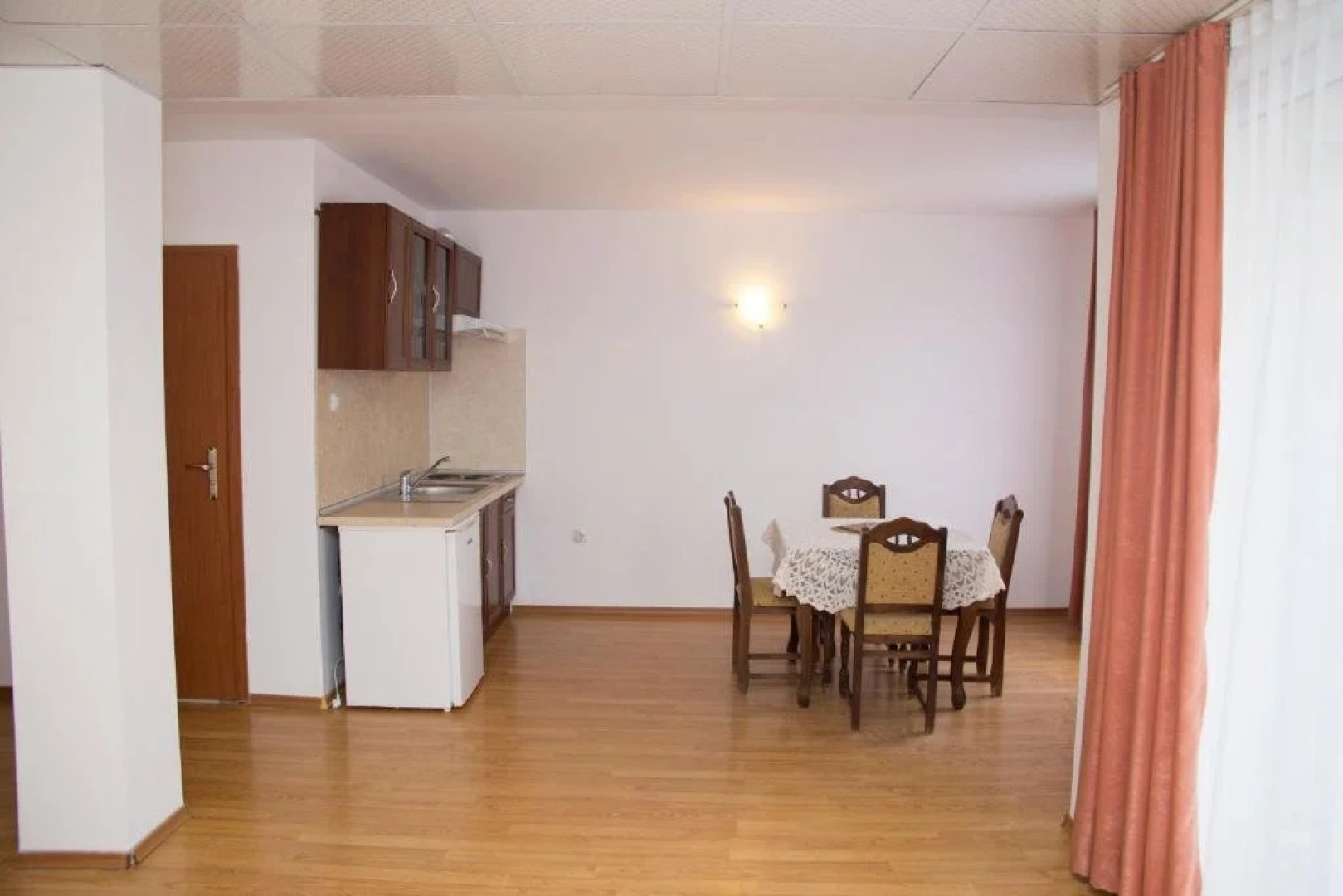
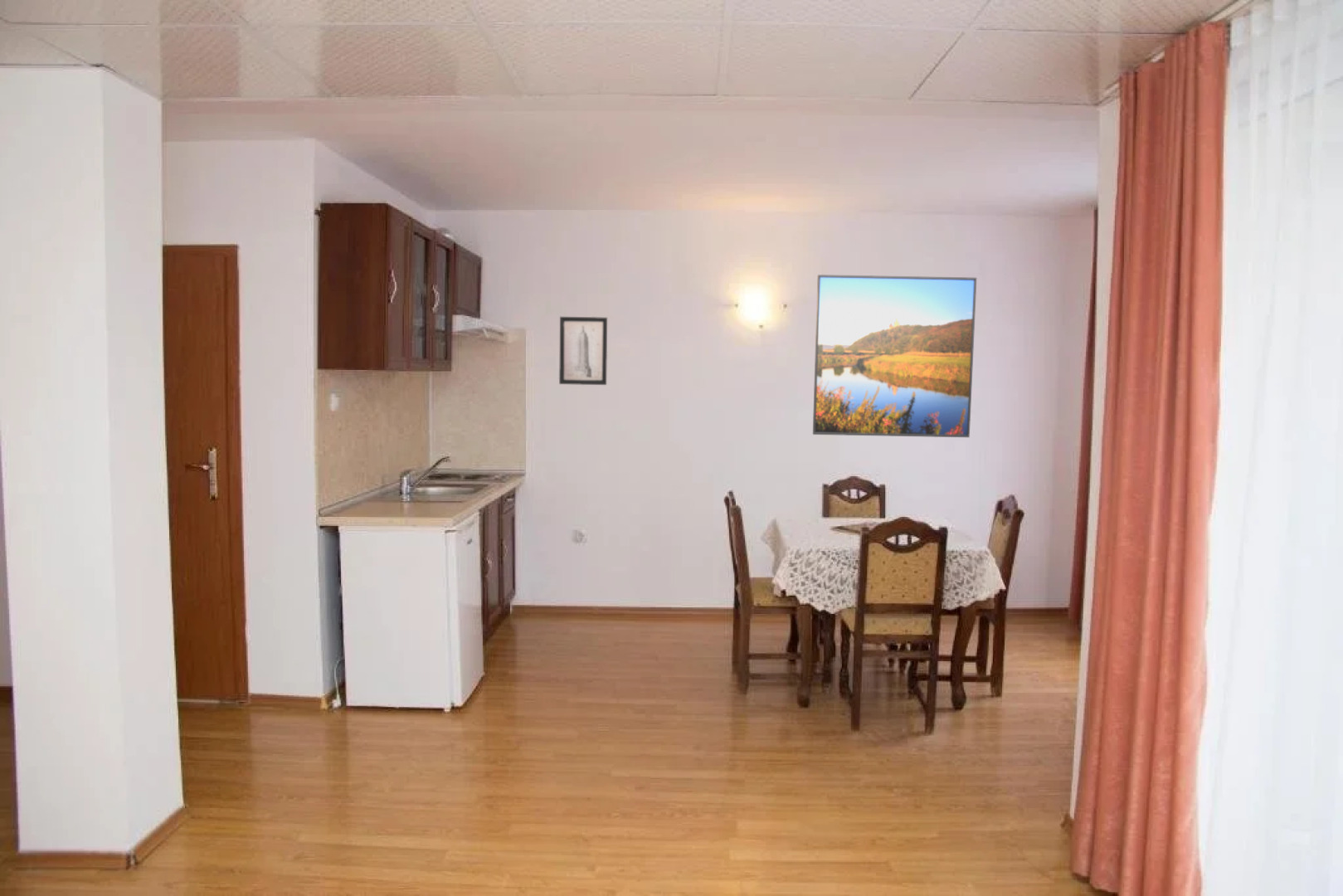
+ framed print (893, 357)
+ wall art (583, 351)
